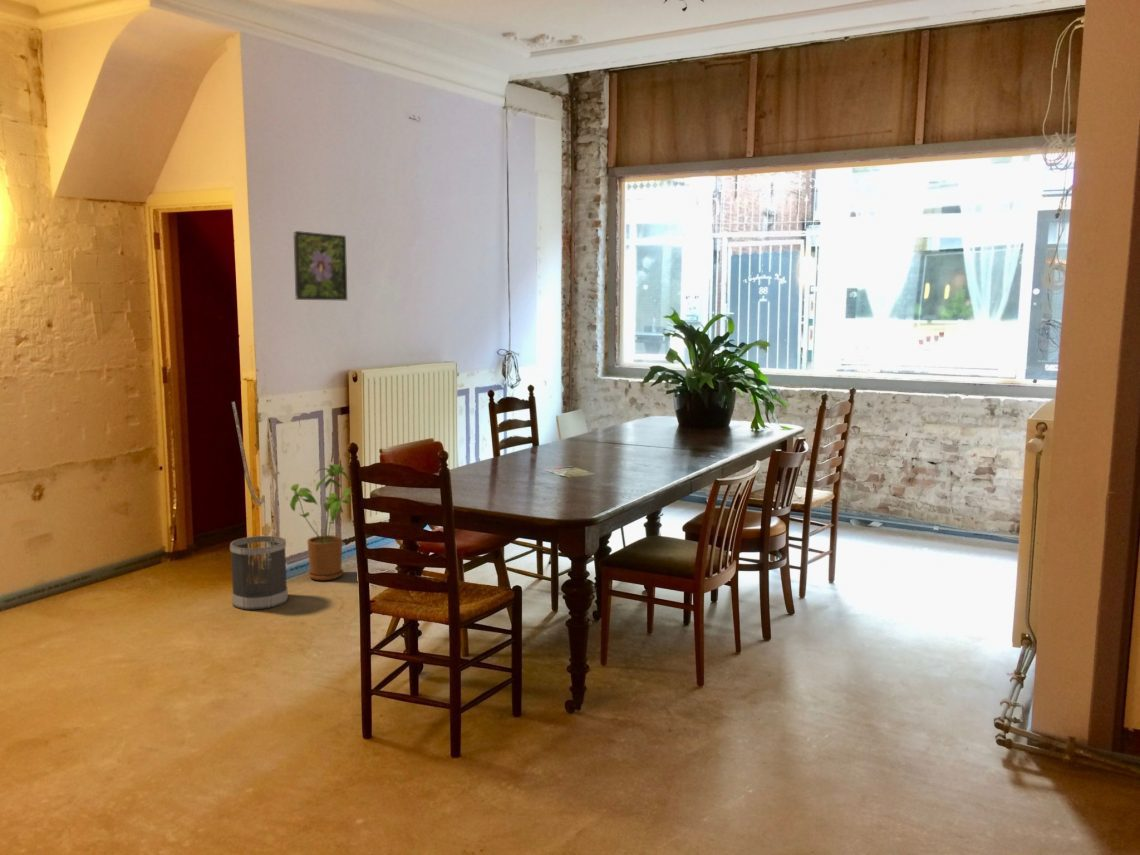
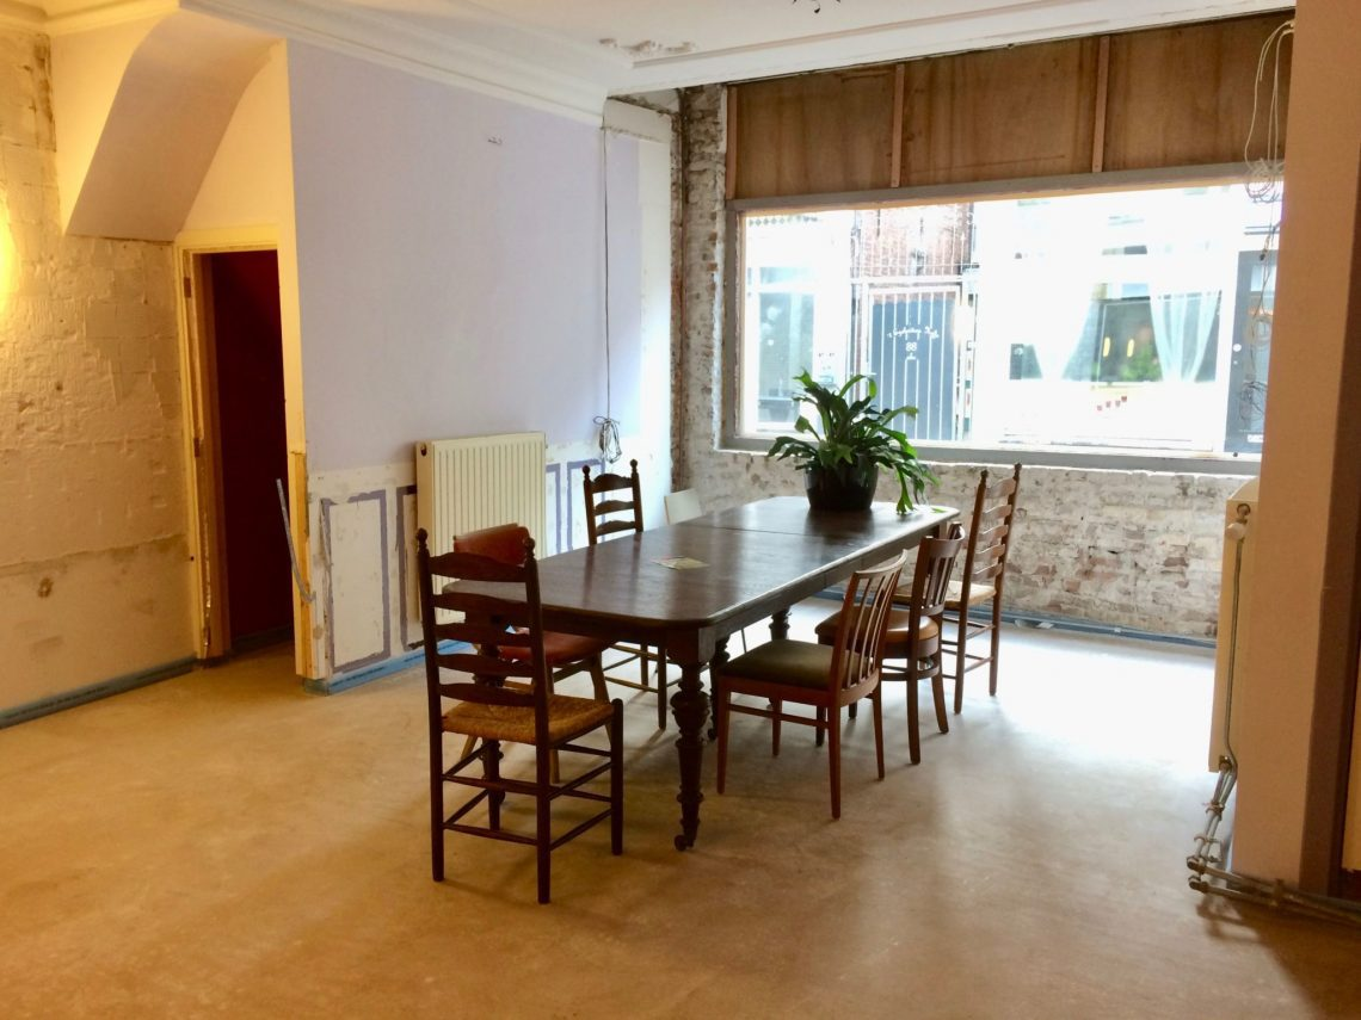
- house plant (330, 521)
- wastebasket (259, 571)
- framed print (321, 266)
